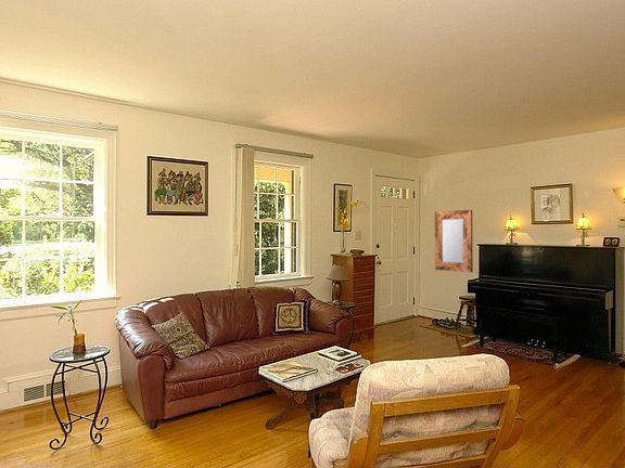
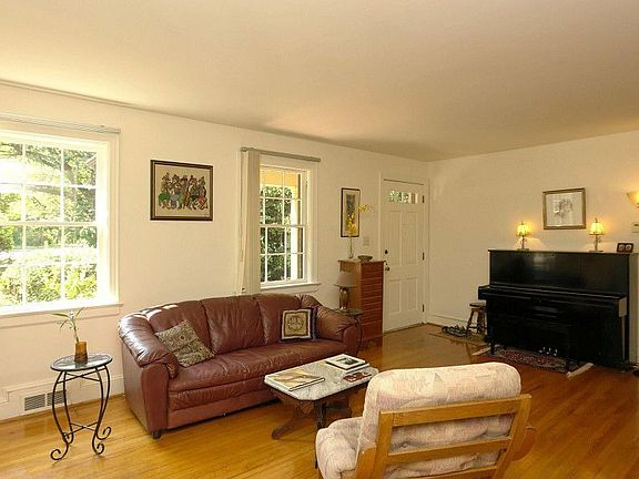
- home mirror (452, 240)
